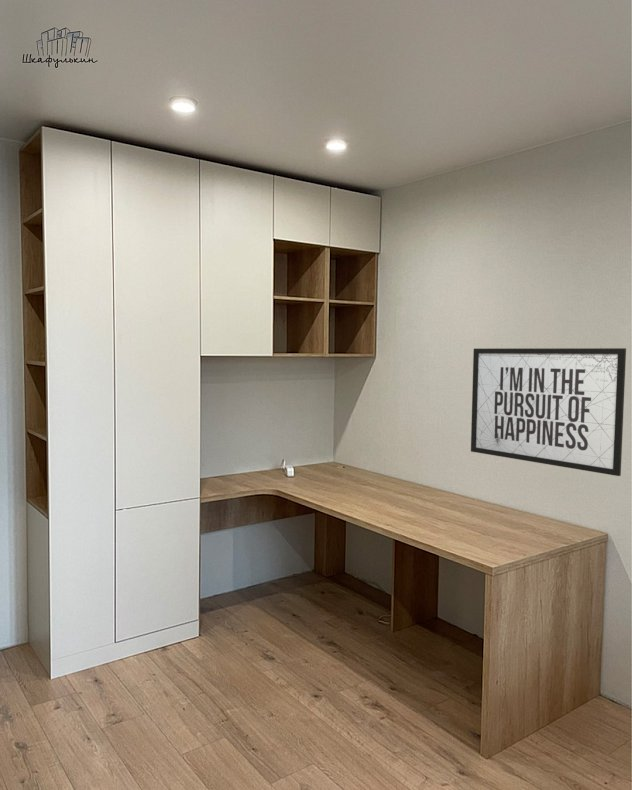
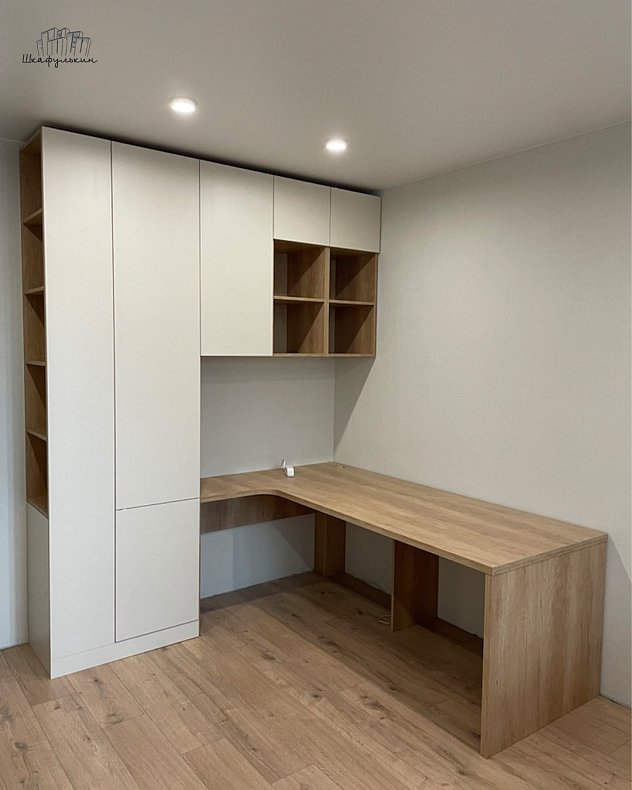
- mirror (539, 405)
